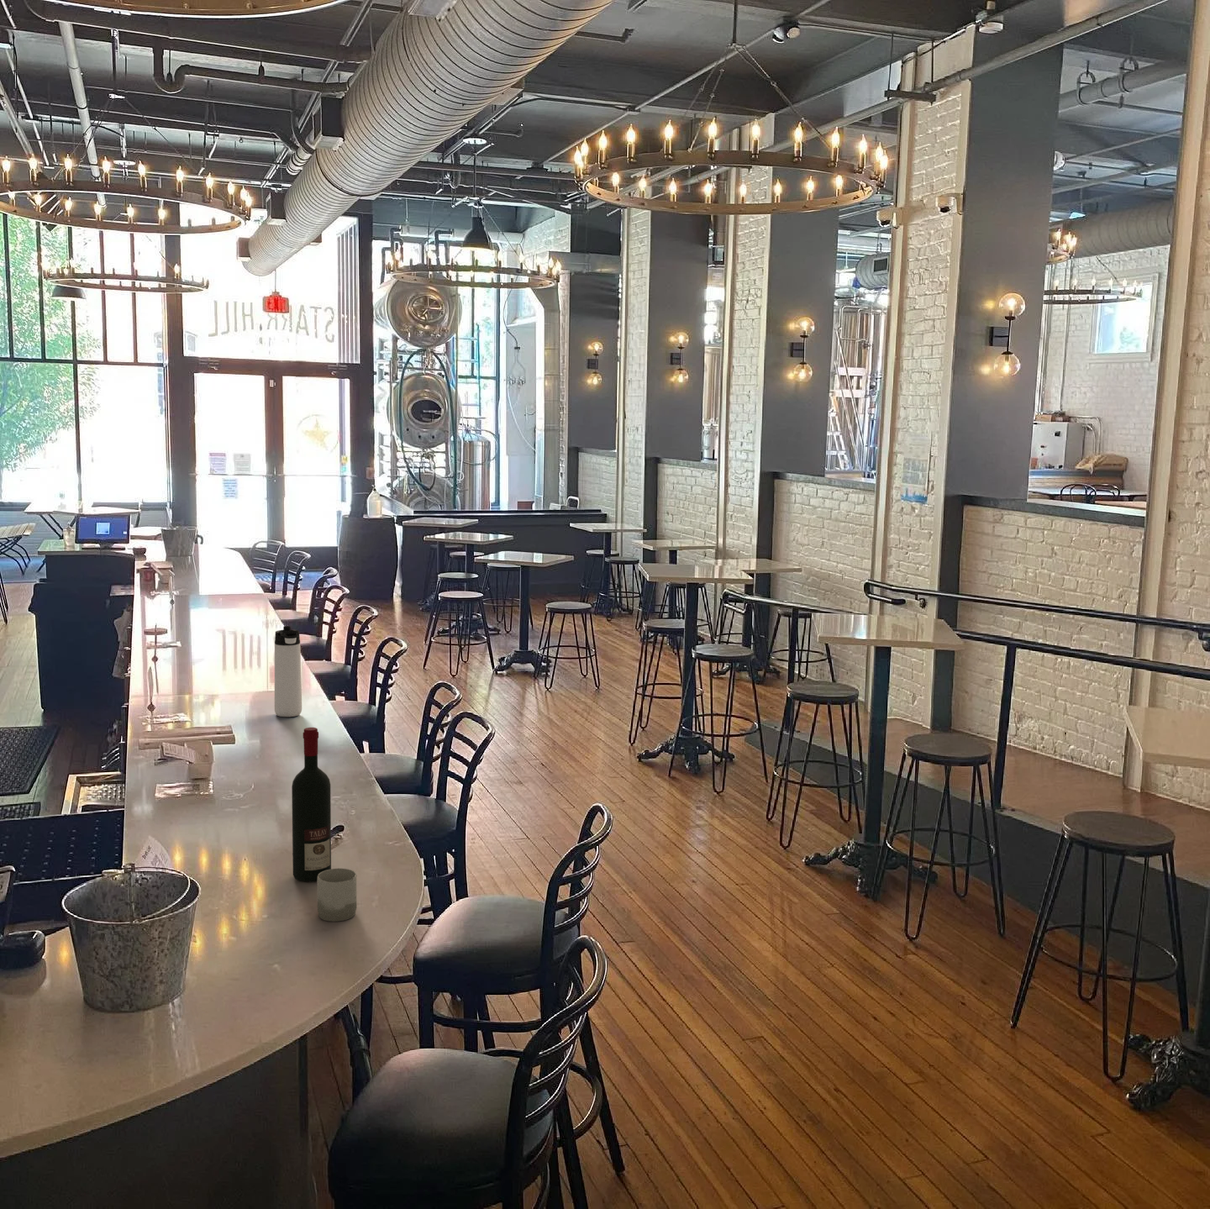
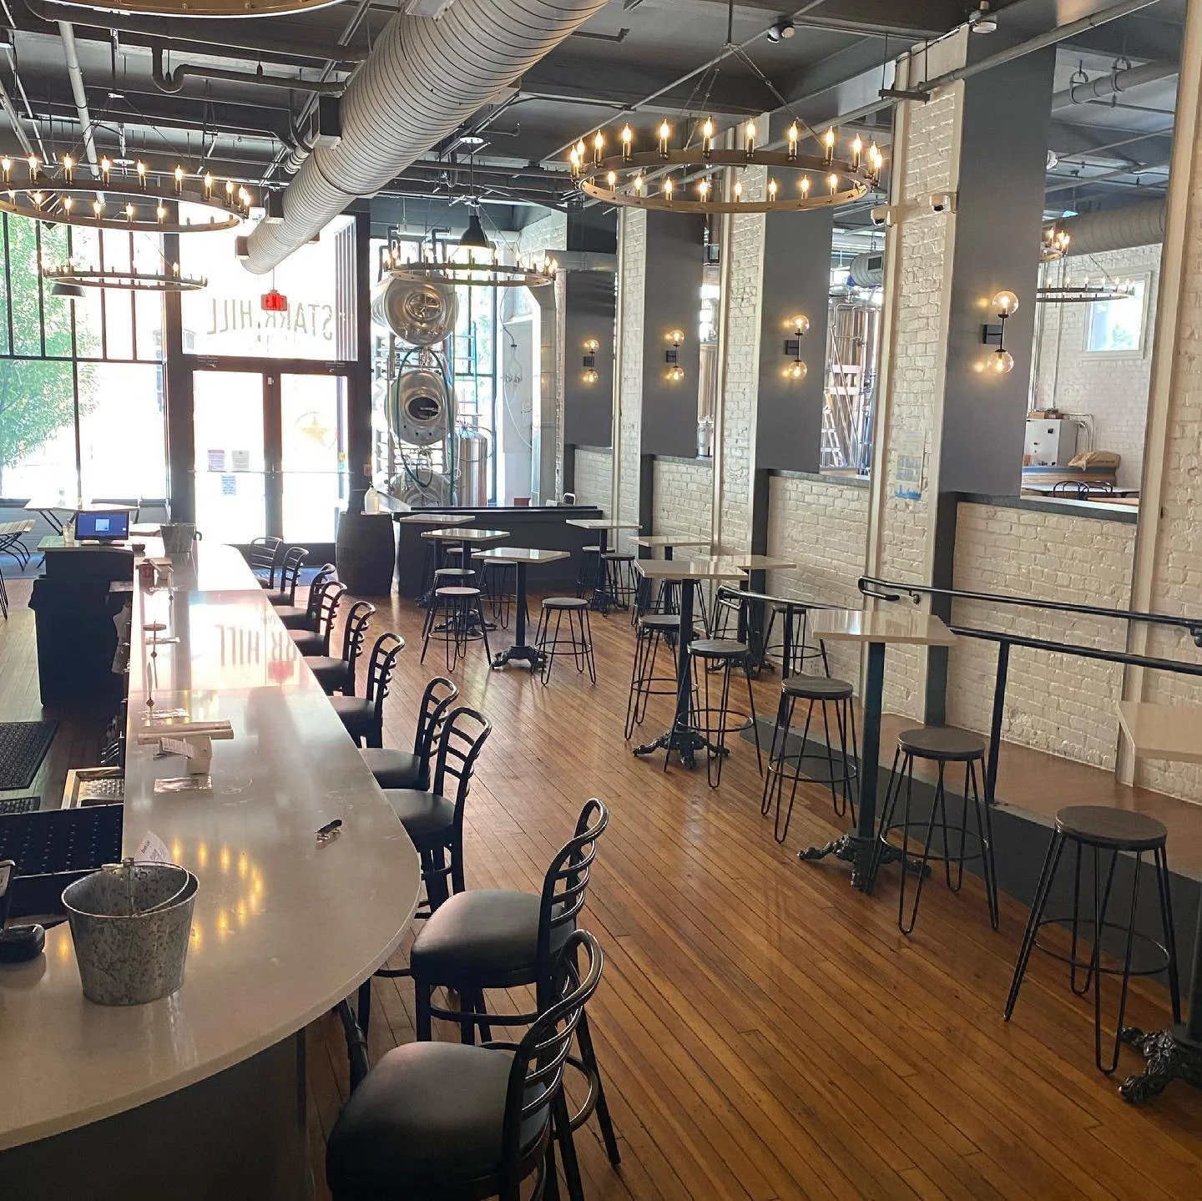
- cup (337, 891)
- thermos bottle (288, 671)
- alcohol (311, 803)
